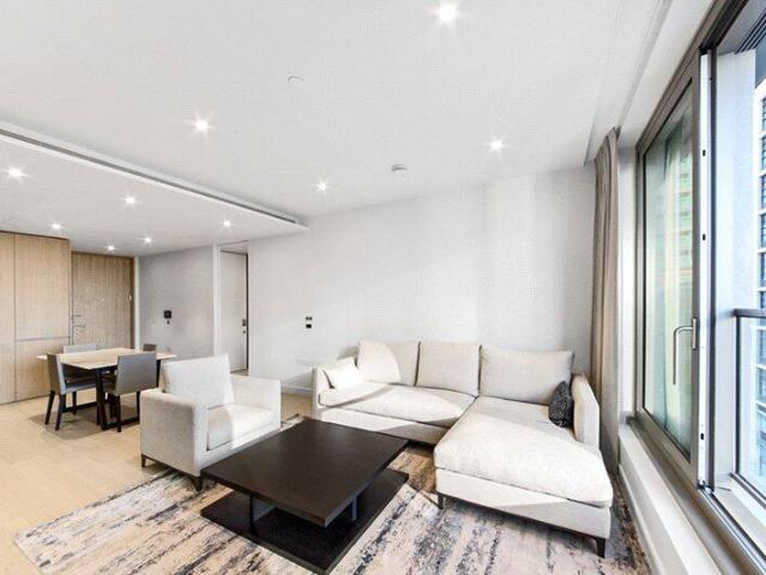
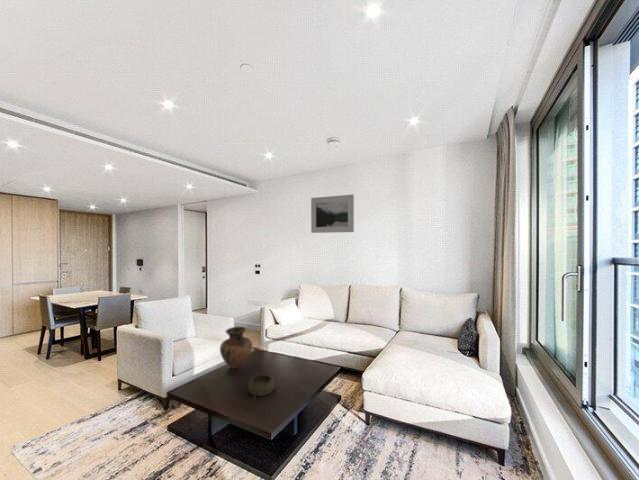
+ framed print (331, 214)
+ decorative bowl (262, 385)
+ vase (236, 350)
